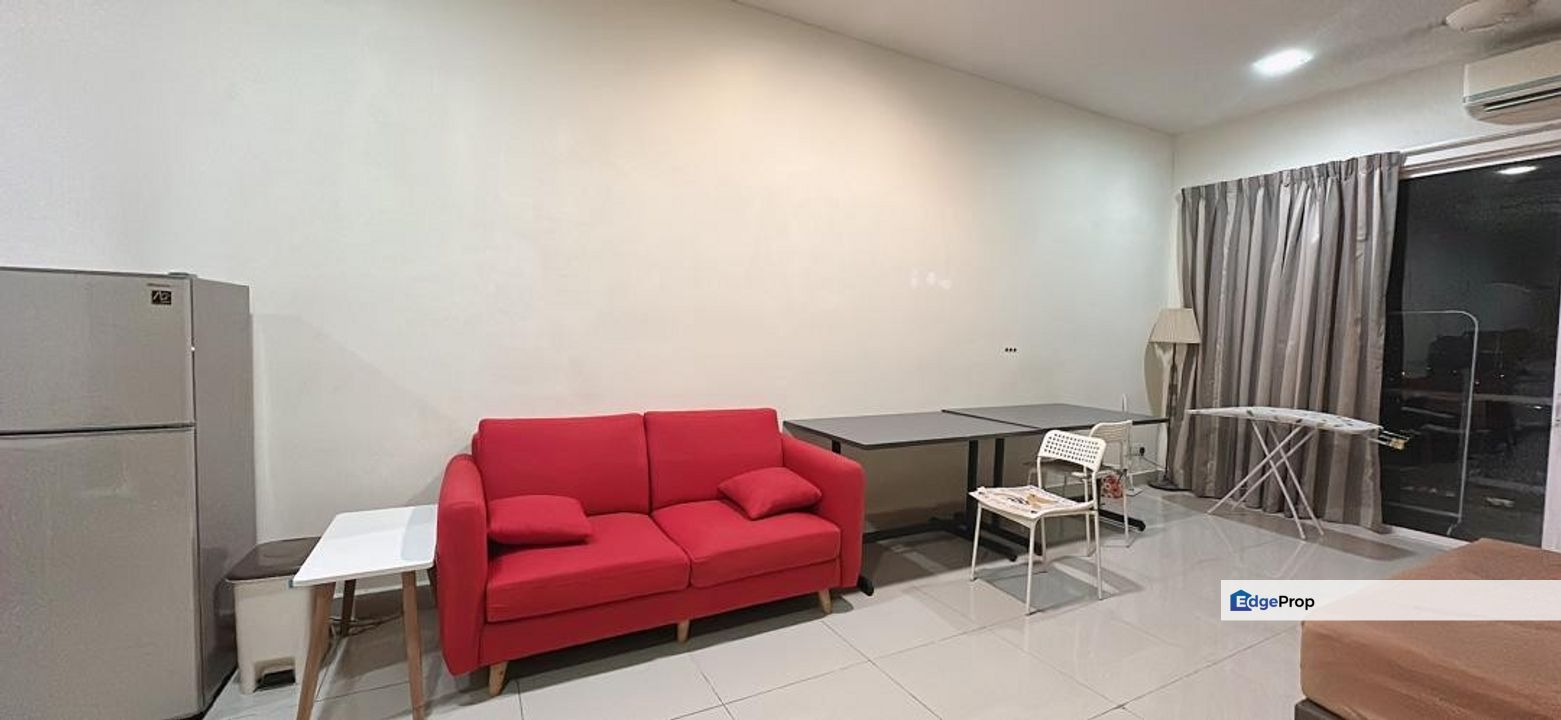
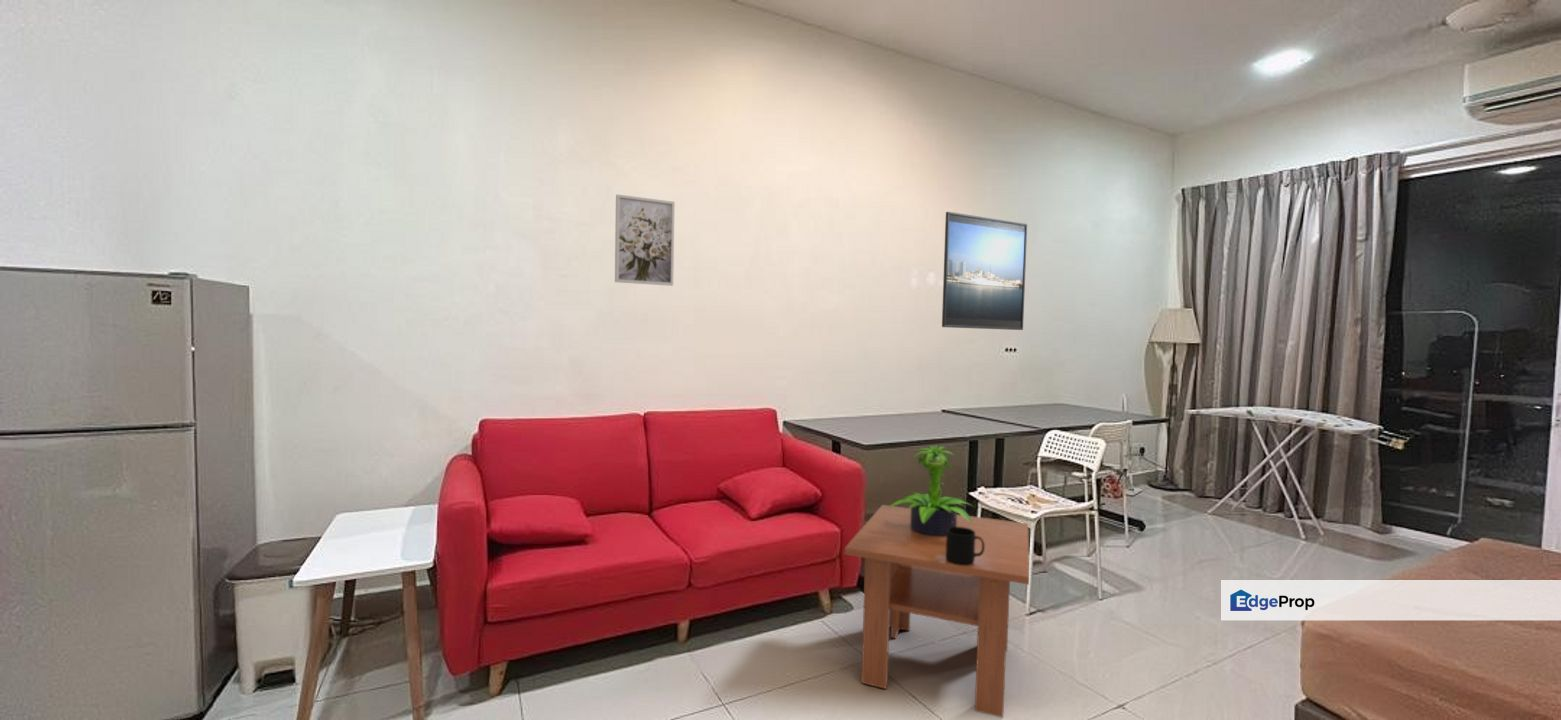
+ wall art (645, 241)
+ coffee table (940, 600)
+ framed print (986, 273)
+ mug (964, 545)
+ potted plant (933, 486)
